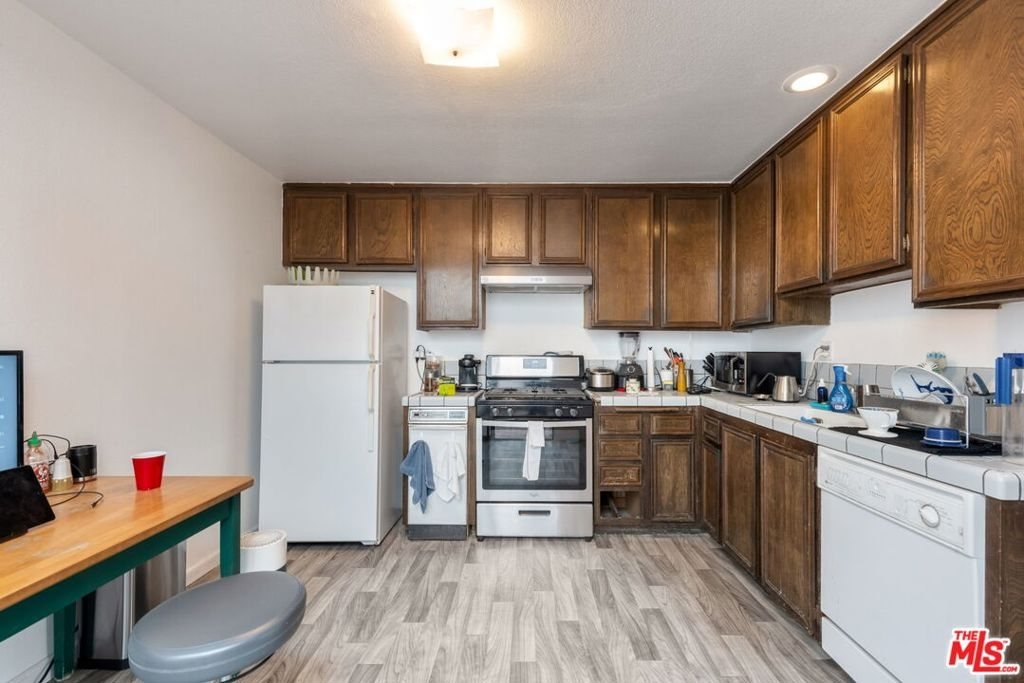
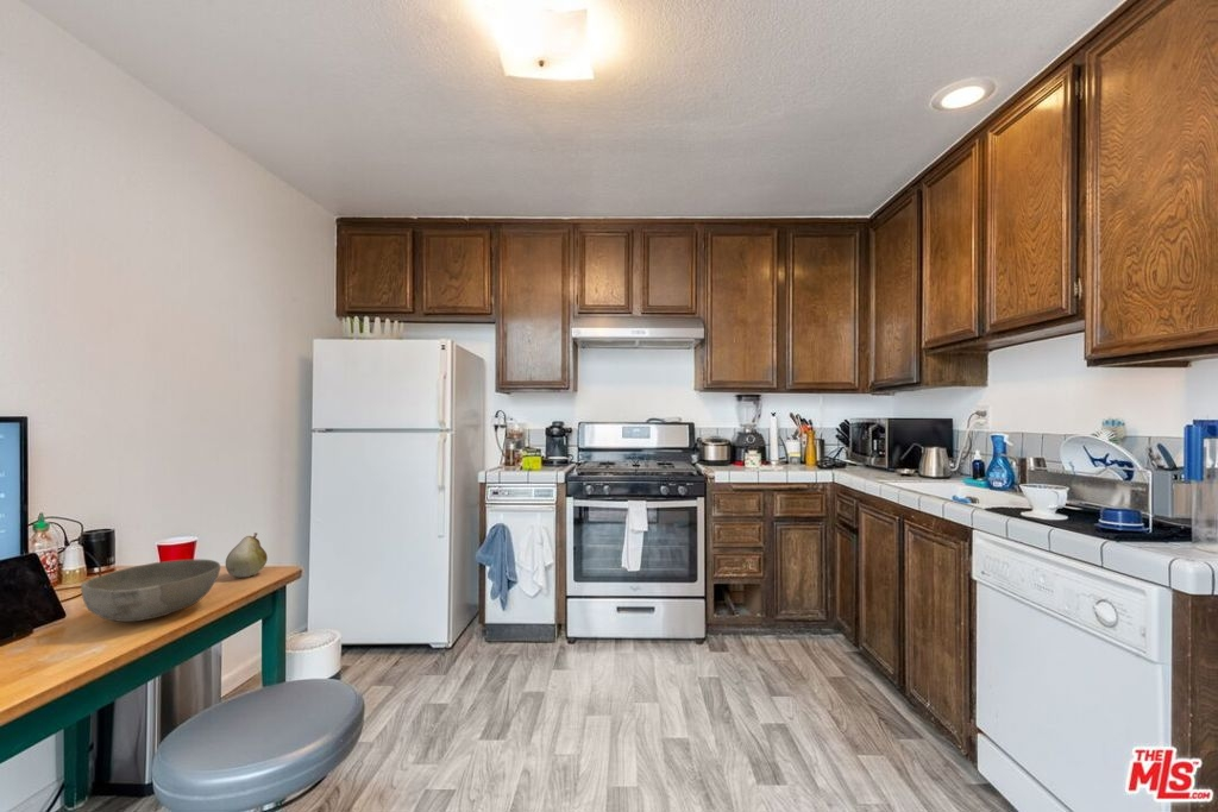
+ bowl (153, 592)
+ fruit (245, 555)
